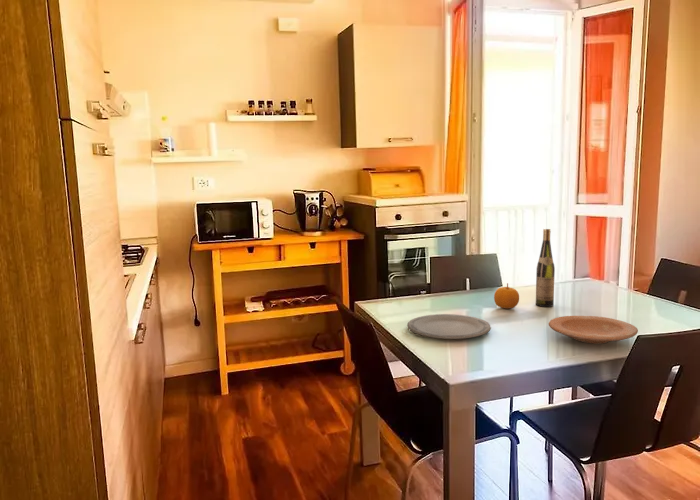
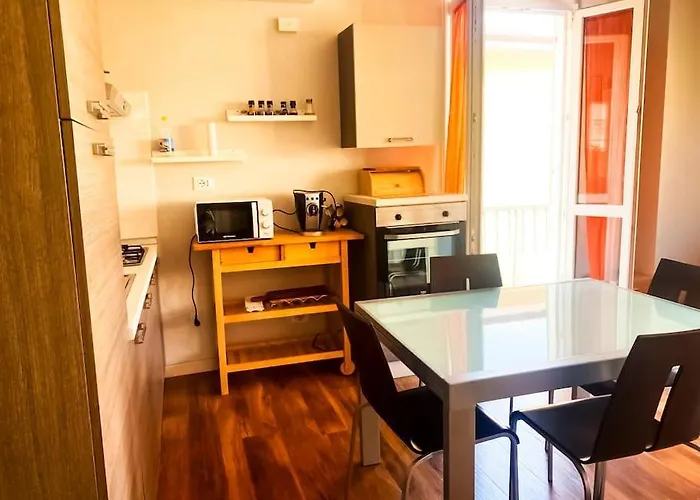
- plate (448, 327)
- wine bottle (545, 267)
- fruit (506, 295)
- plate (591, 331)
